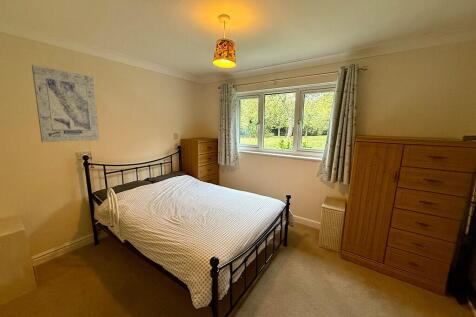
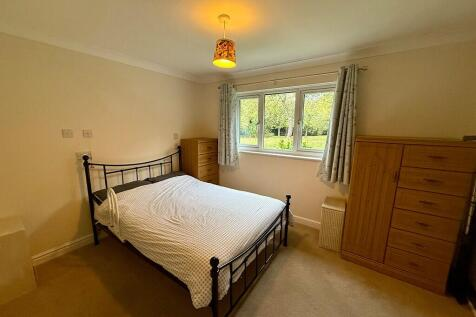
- wall art (69, 107)
